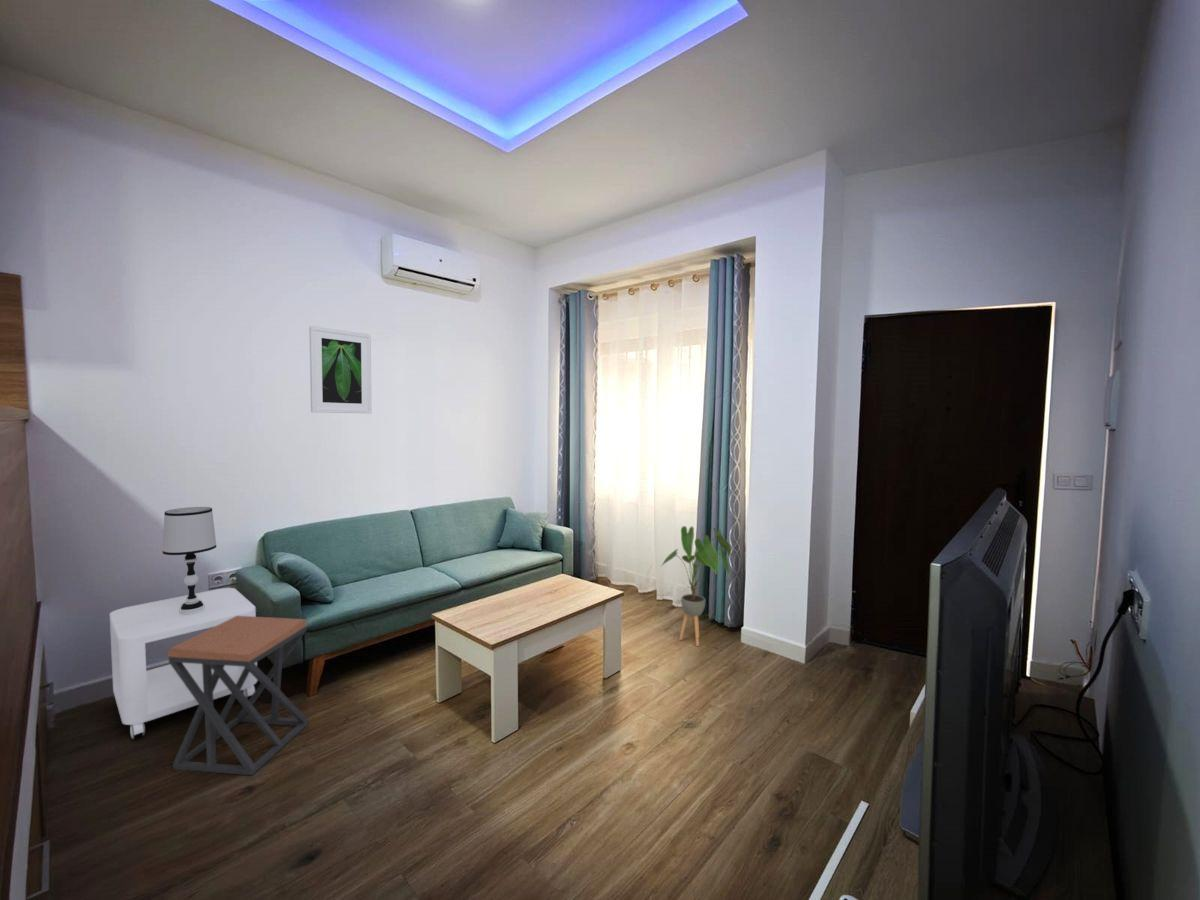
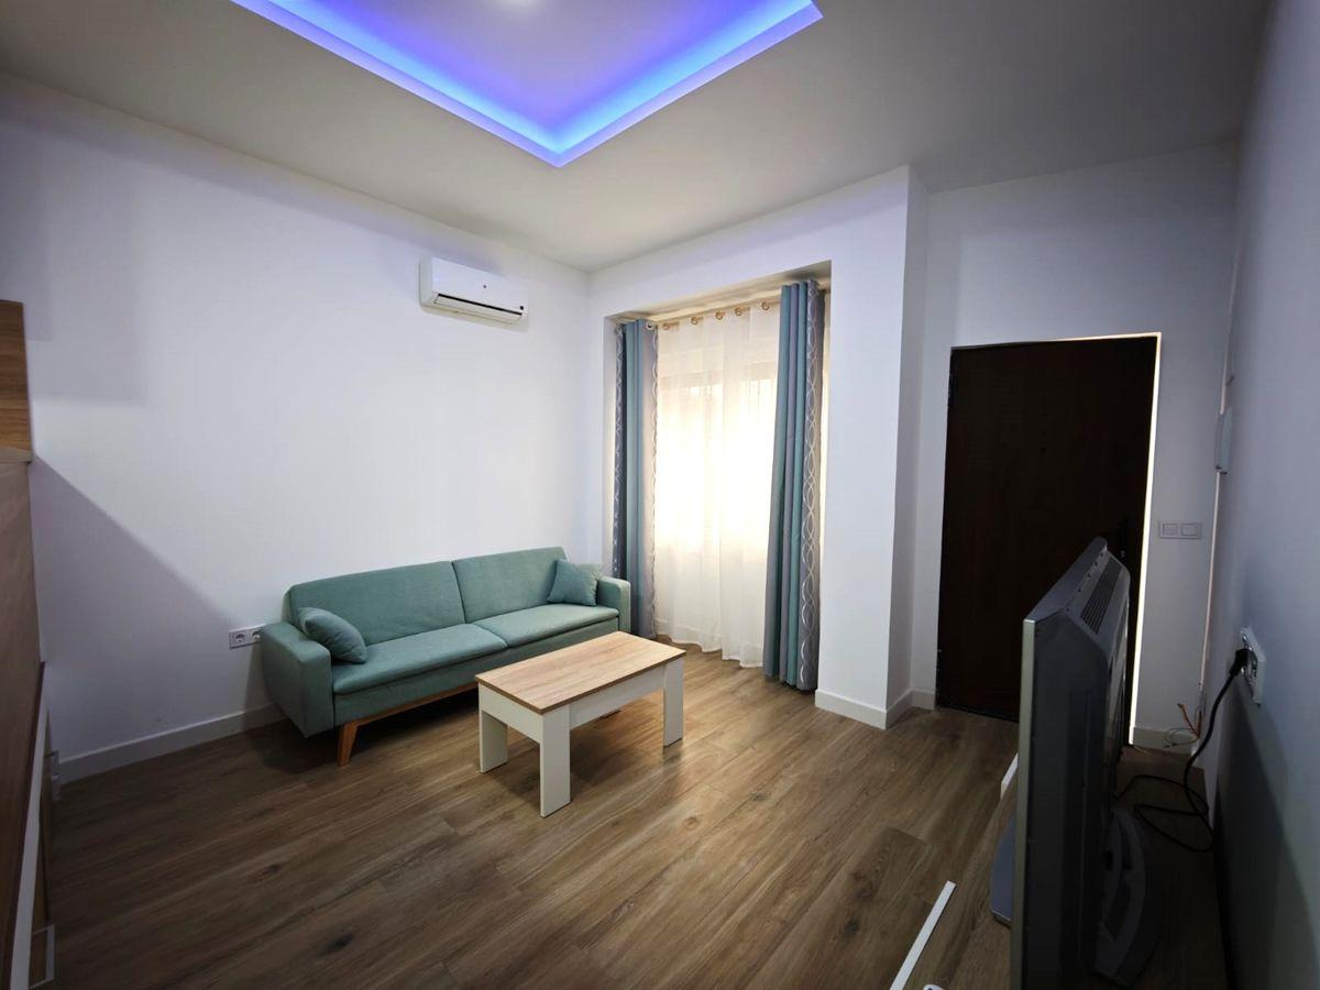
- house plant (697, 583)
- table lamp (190, 560)
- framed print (341, 371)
- stool (241, 687)
- side table (186, 663)
